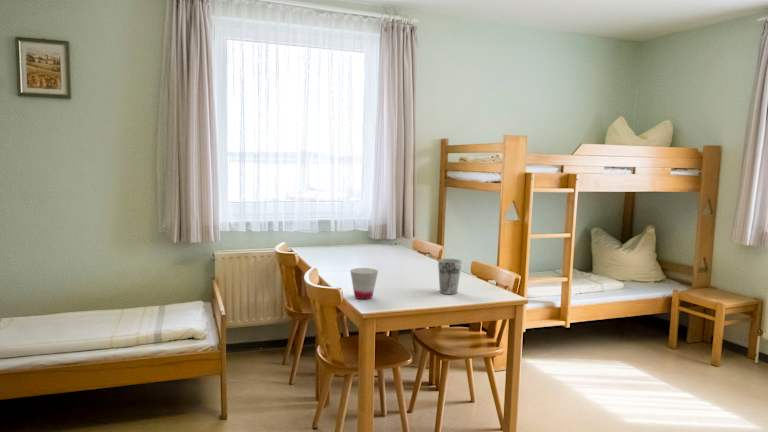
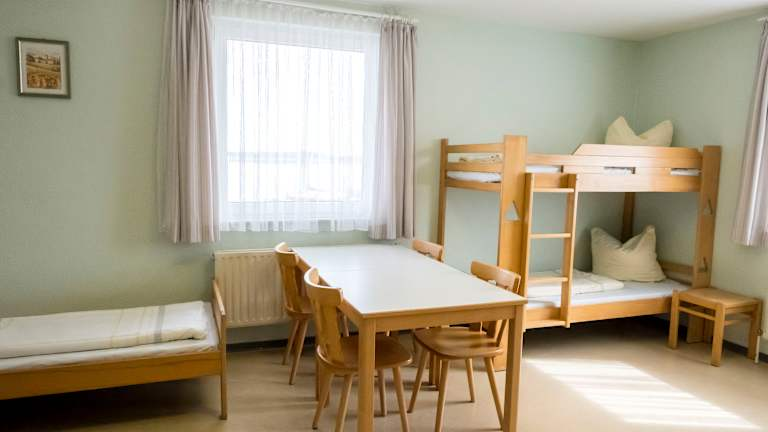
- cup (449, 276)
- cup (363, 284)
